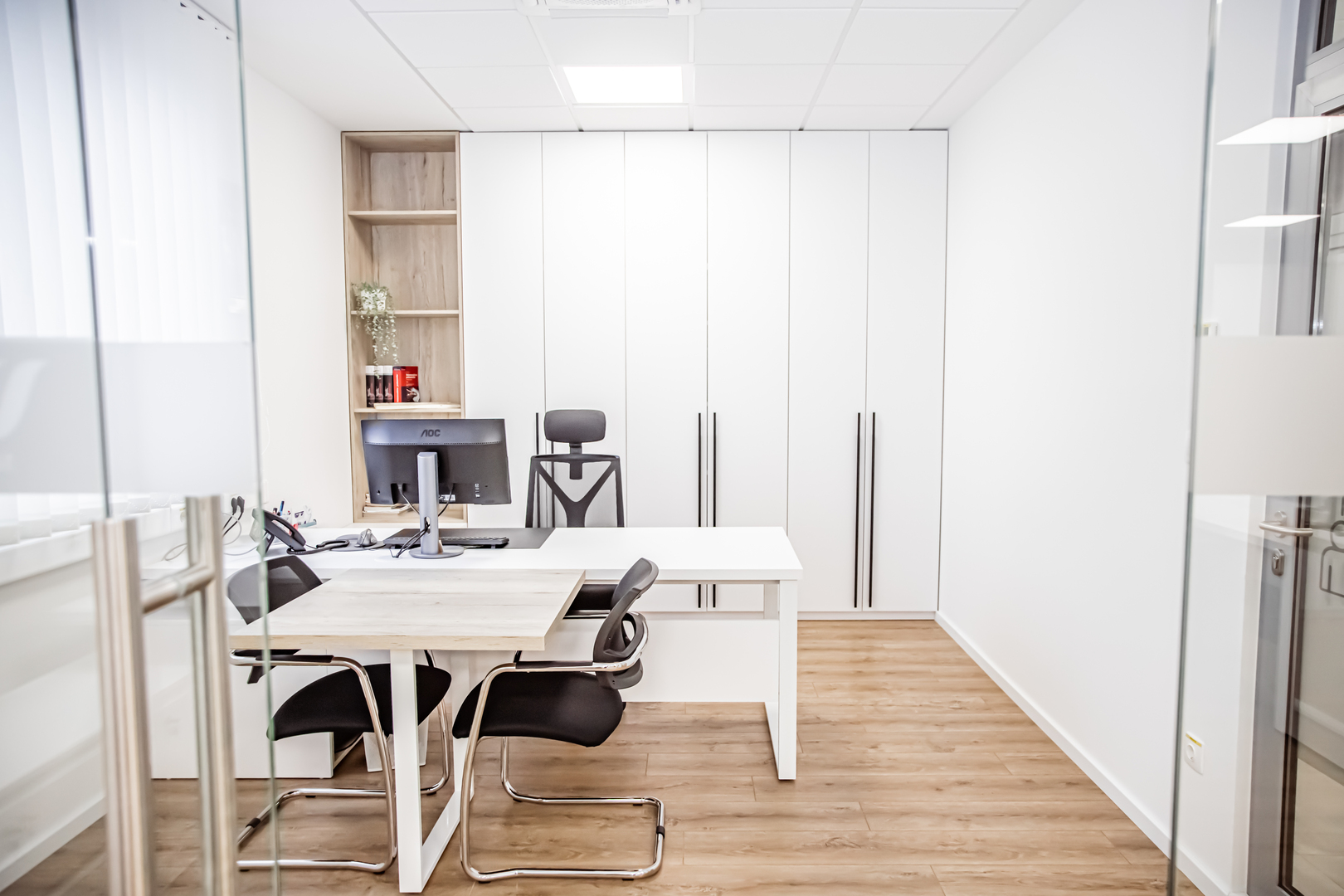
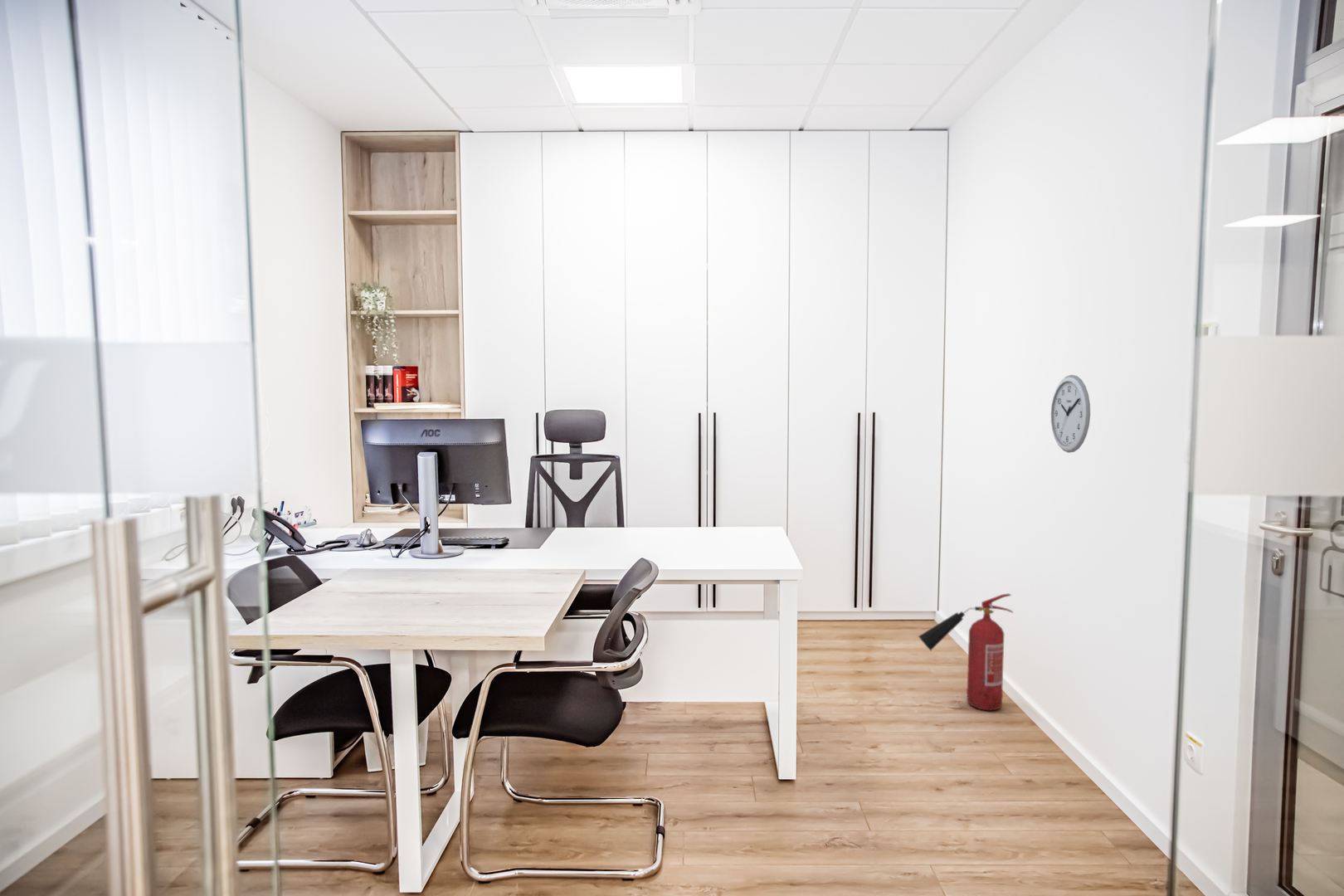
+ wall clock (1068, 413)
+ fire extinguisher (968, 648)
